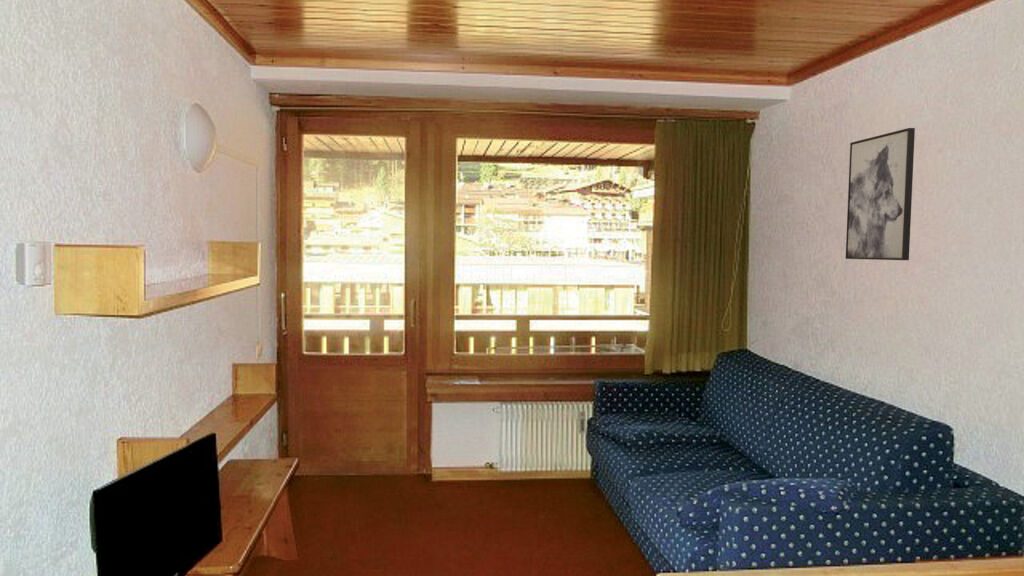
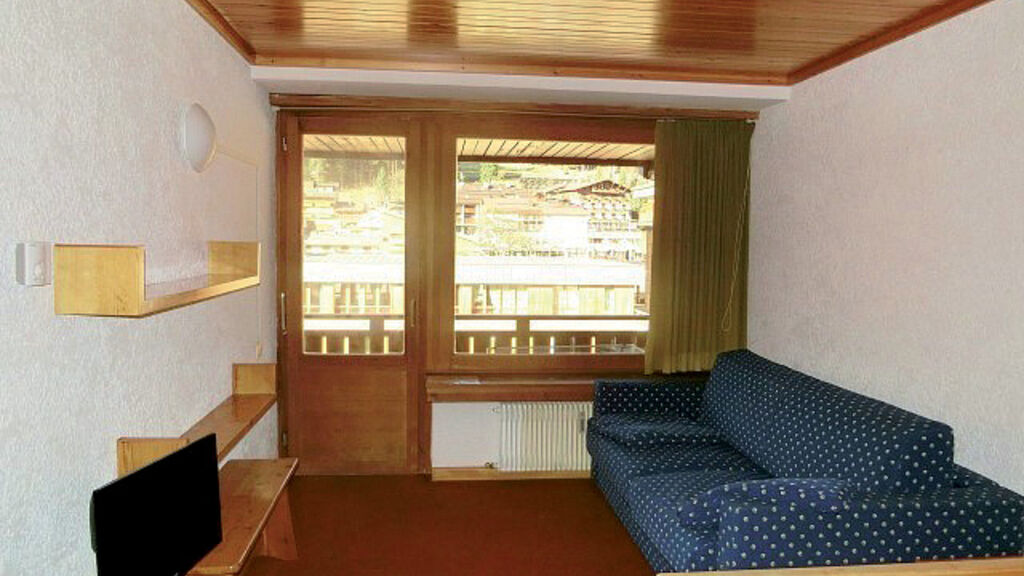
- wall art (877, 197)
